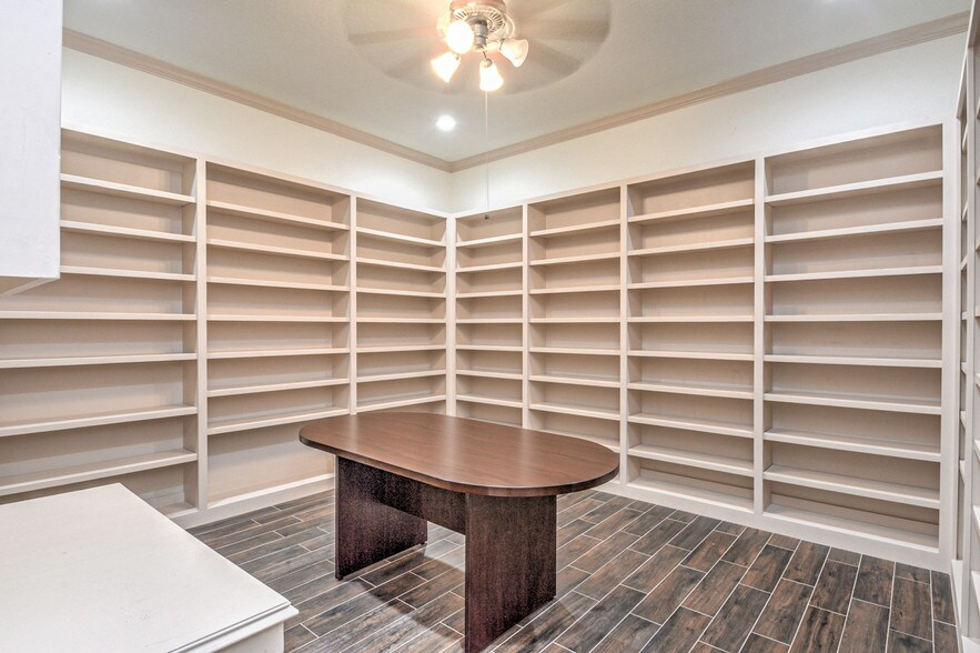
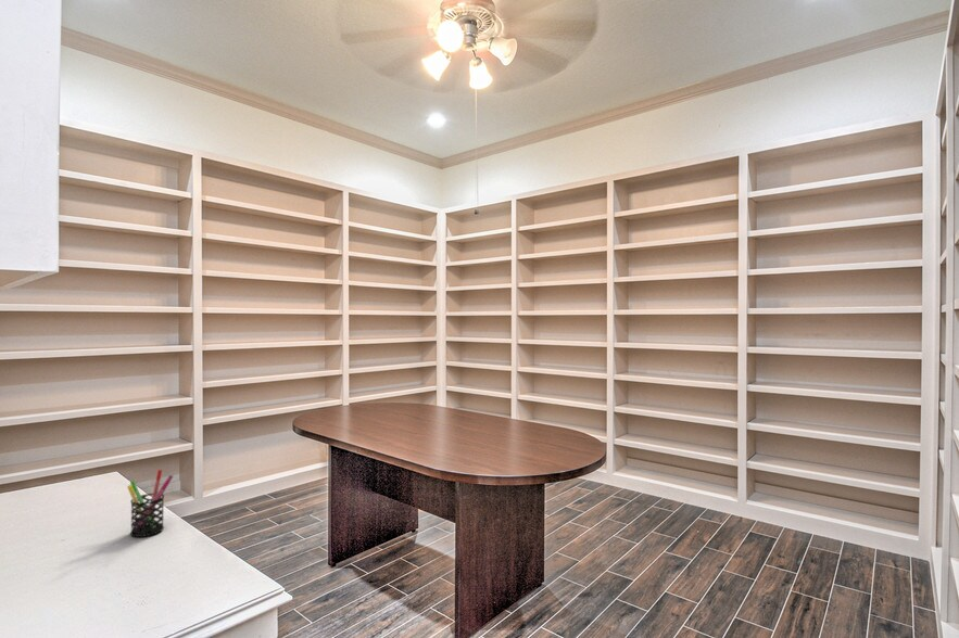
+ pen holder (146, 501)
